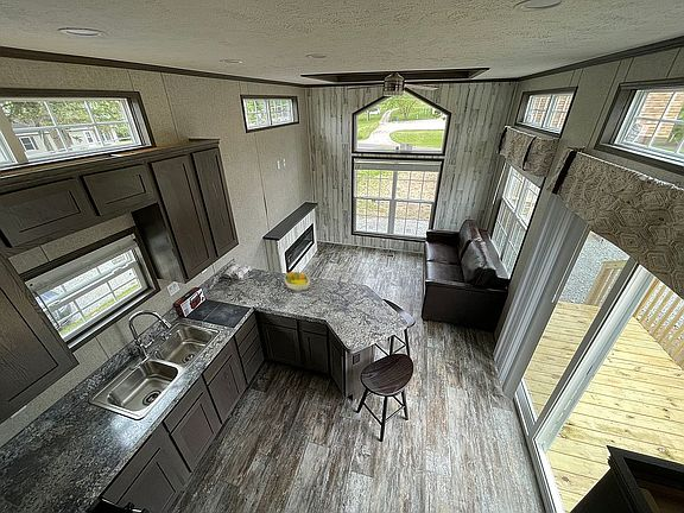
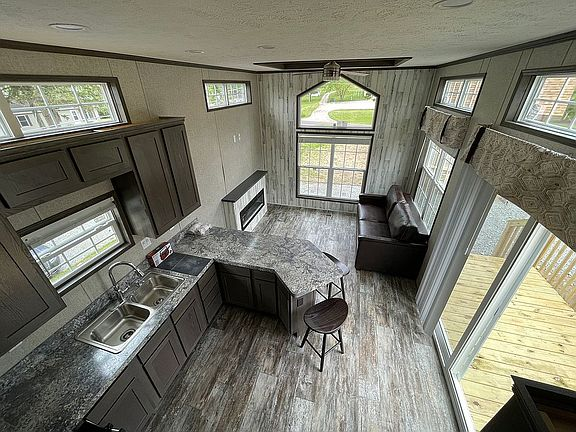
- fruit bowl (297, 280)
